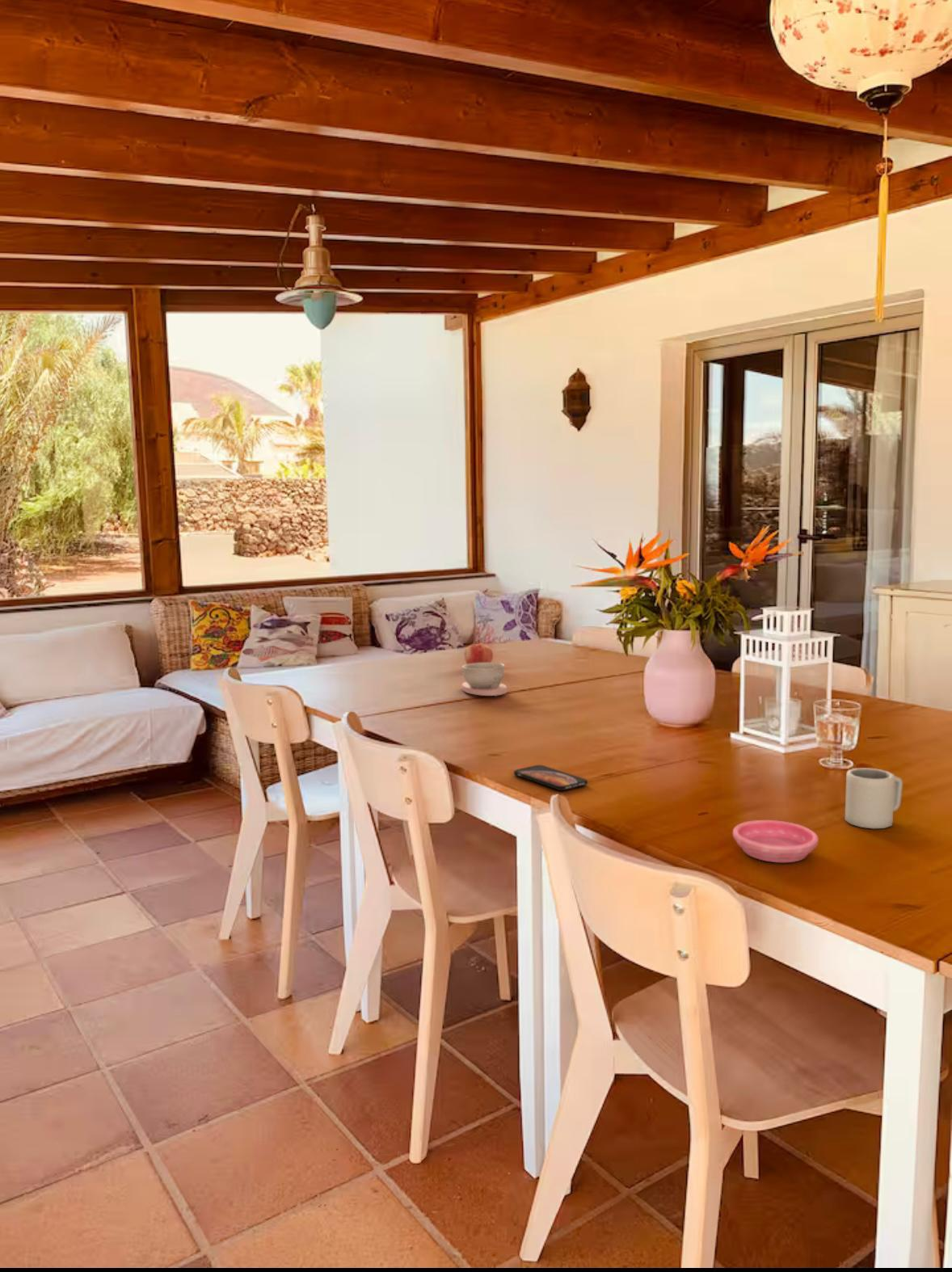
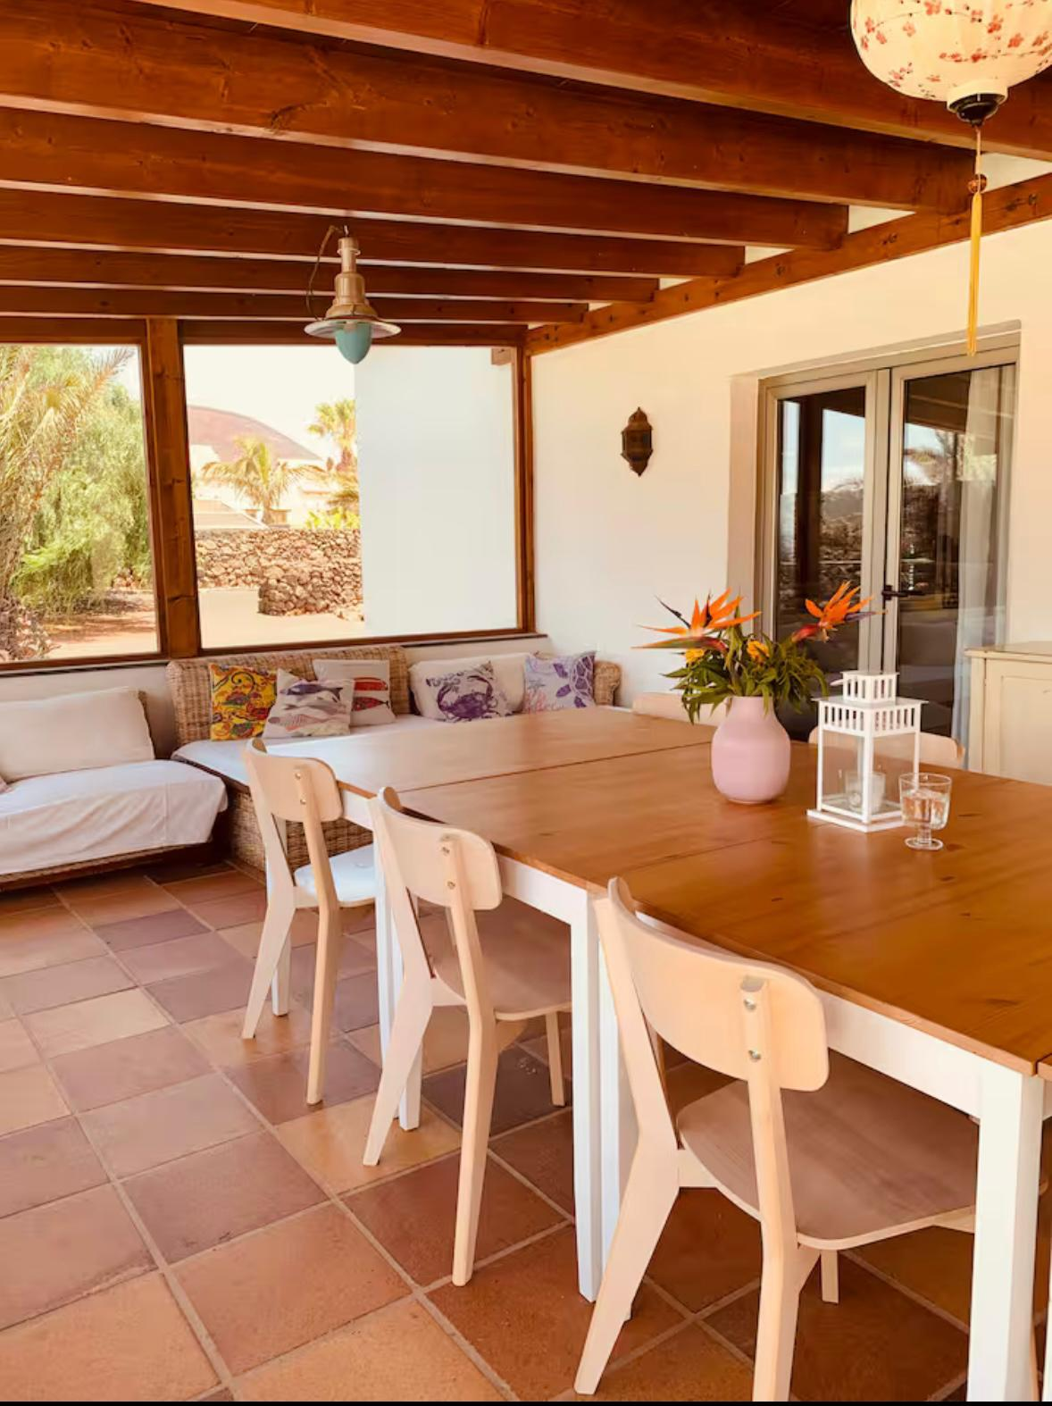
- smartphone (550, 777)
- cup (875, 797)
- bowl (482, 677)
- fruit (478, 656)
- saucer (774, 842)
